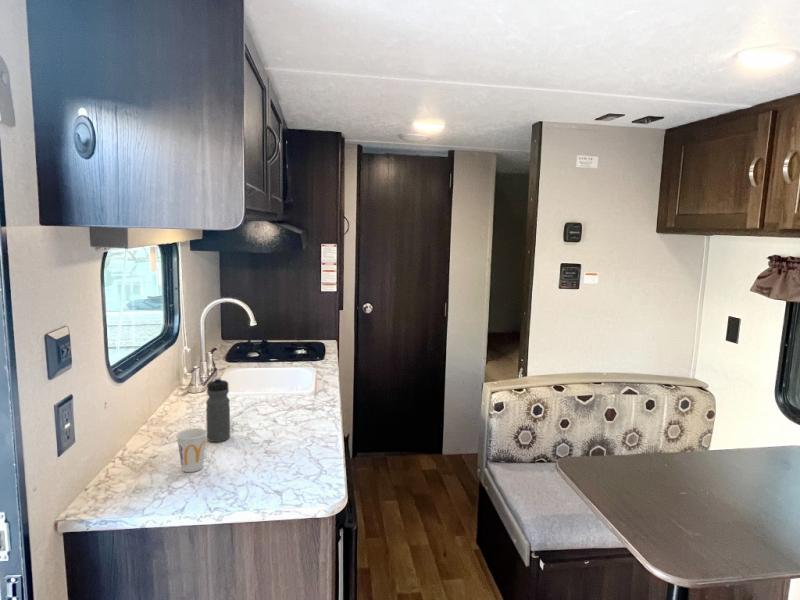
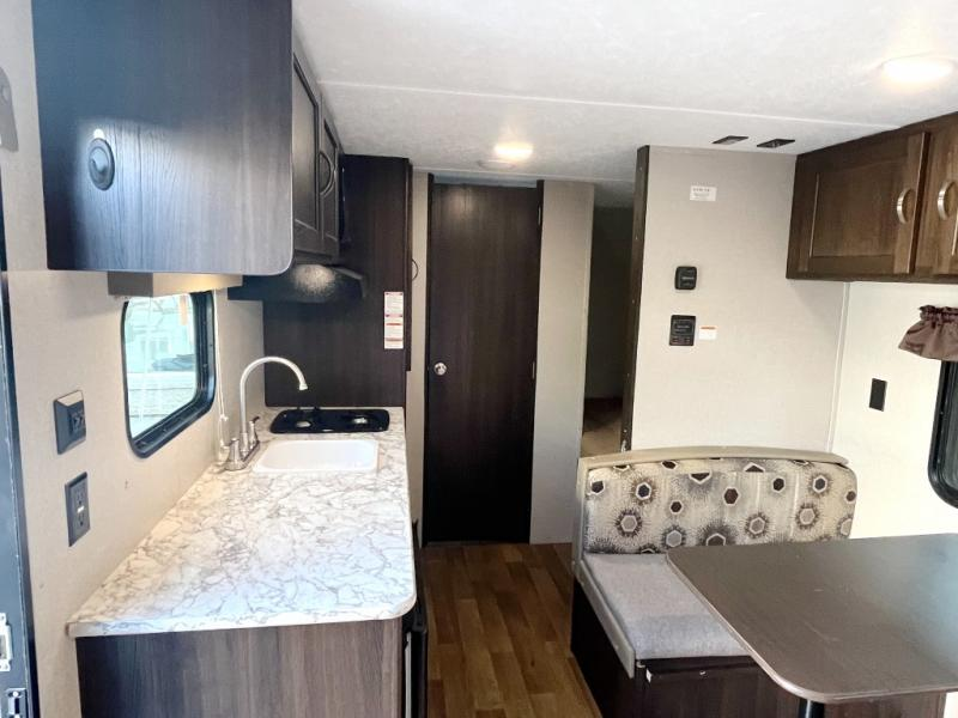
- cup (192, 450)
- water bottle (218, 408)
